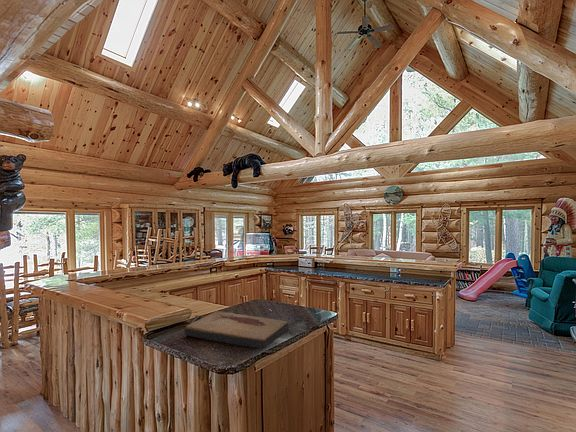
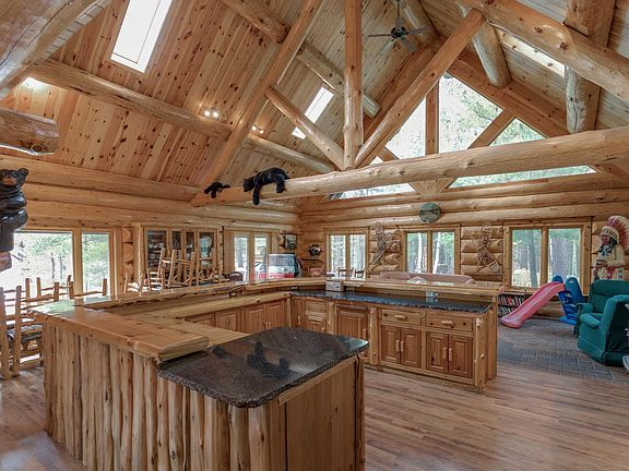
- fish fossil (237, 327)
